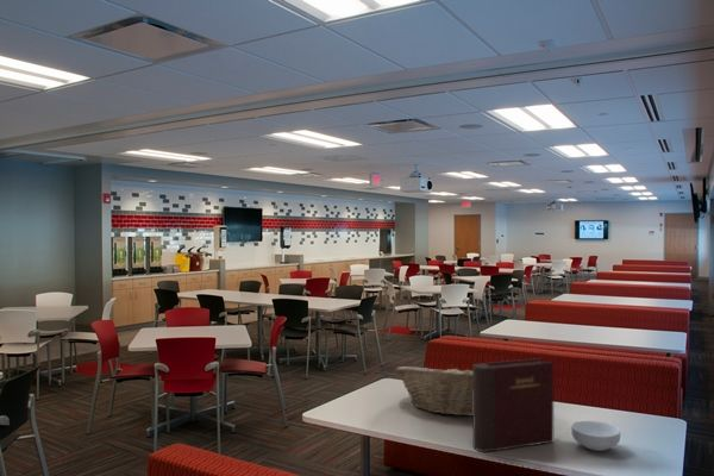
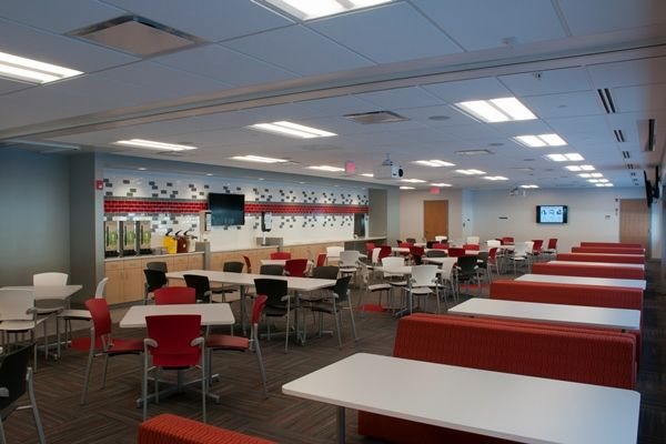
- cereal bowl (595, 437)
- fruit basket (450, 383)
- book (512, 403)
